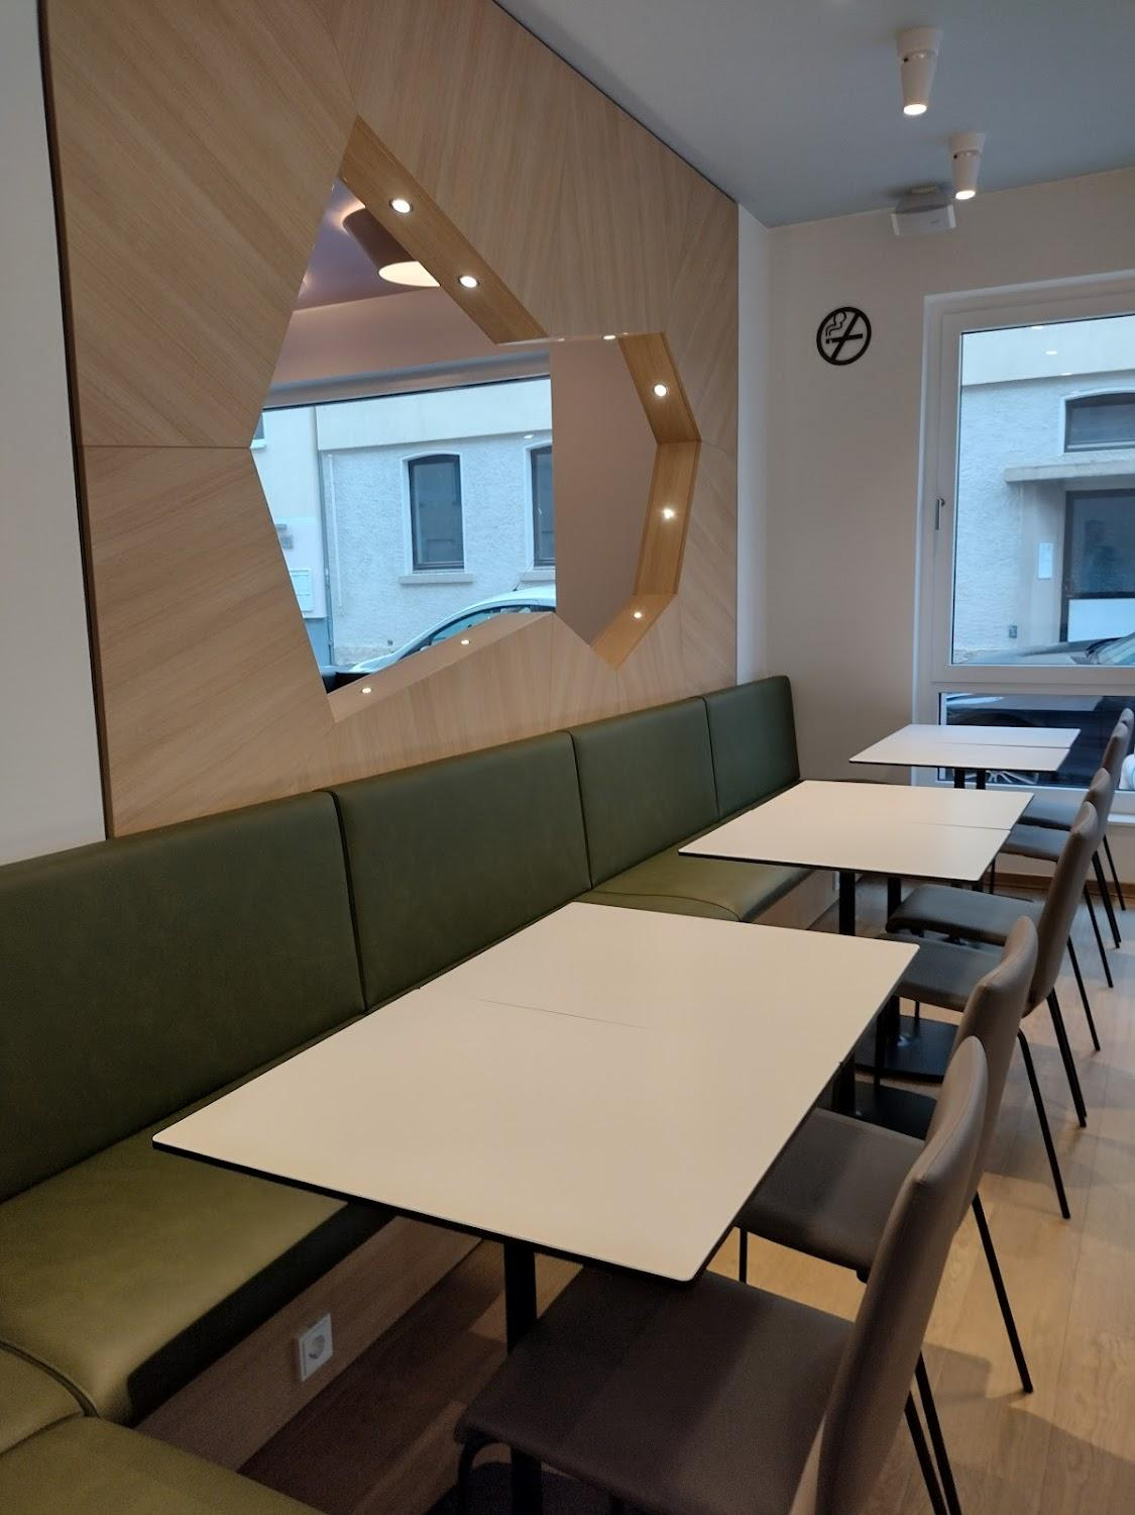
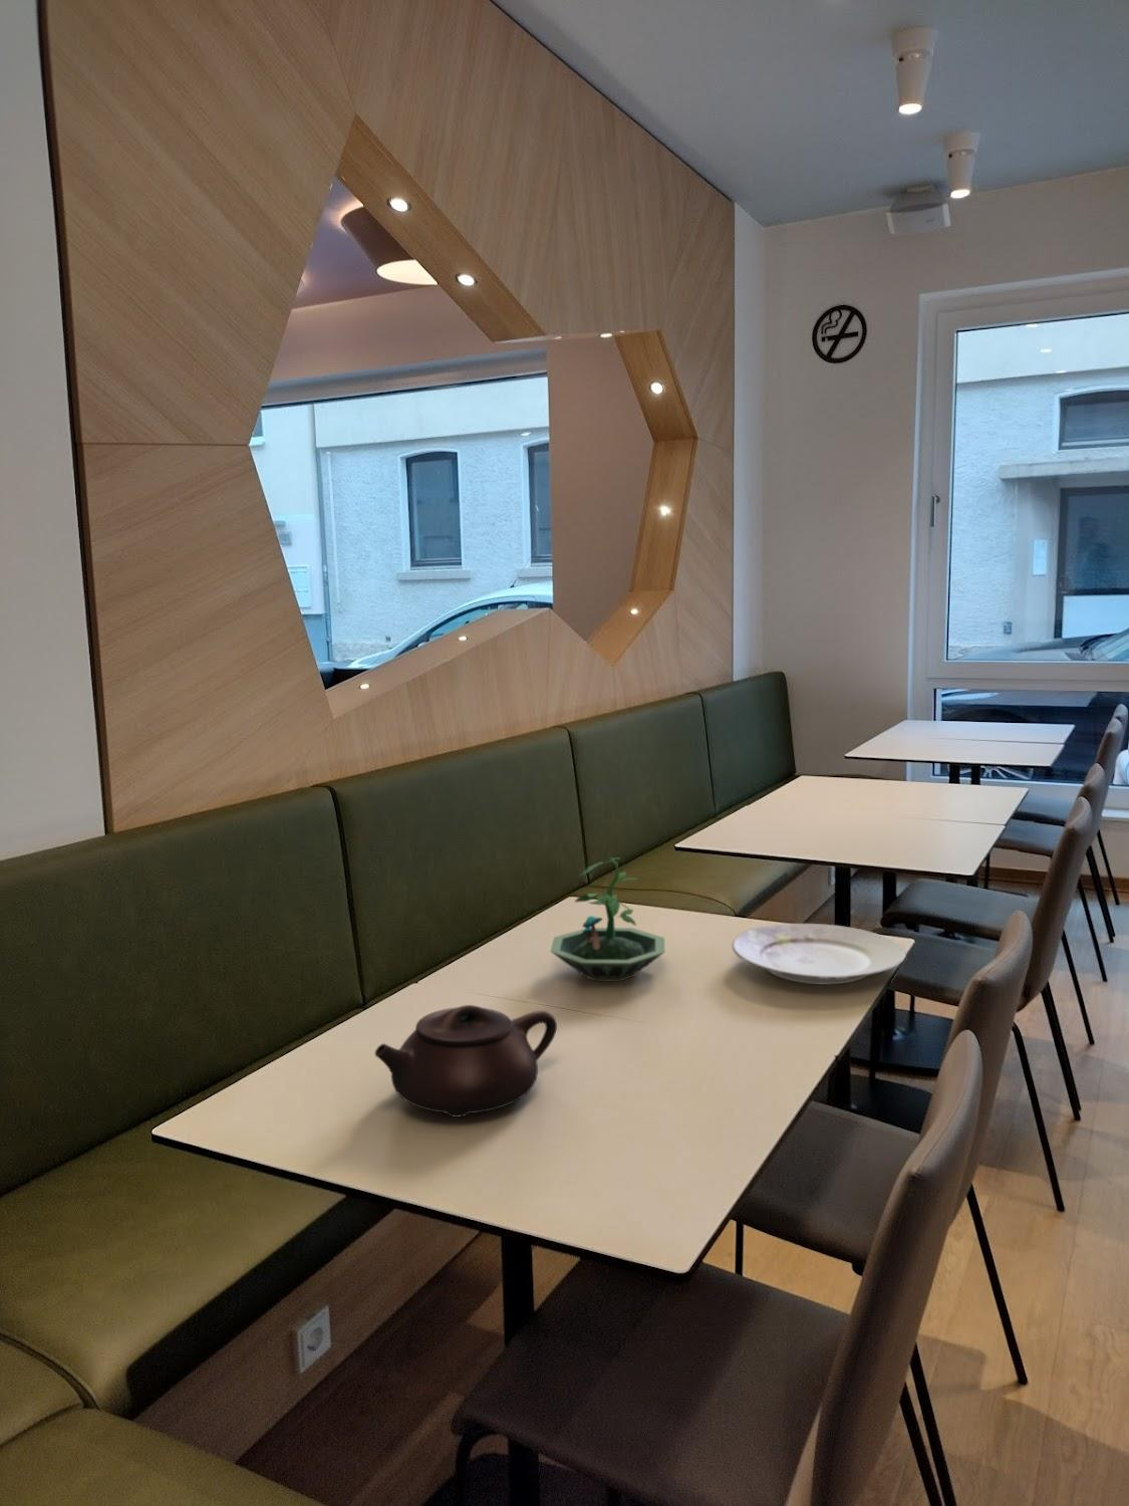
+ teapot (468, 1051)
+ plate (817, 956)
+ terrarium (611, 882)
